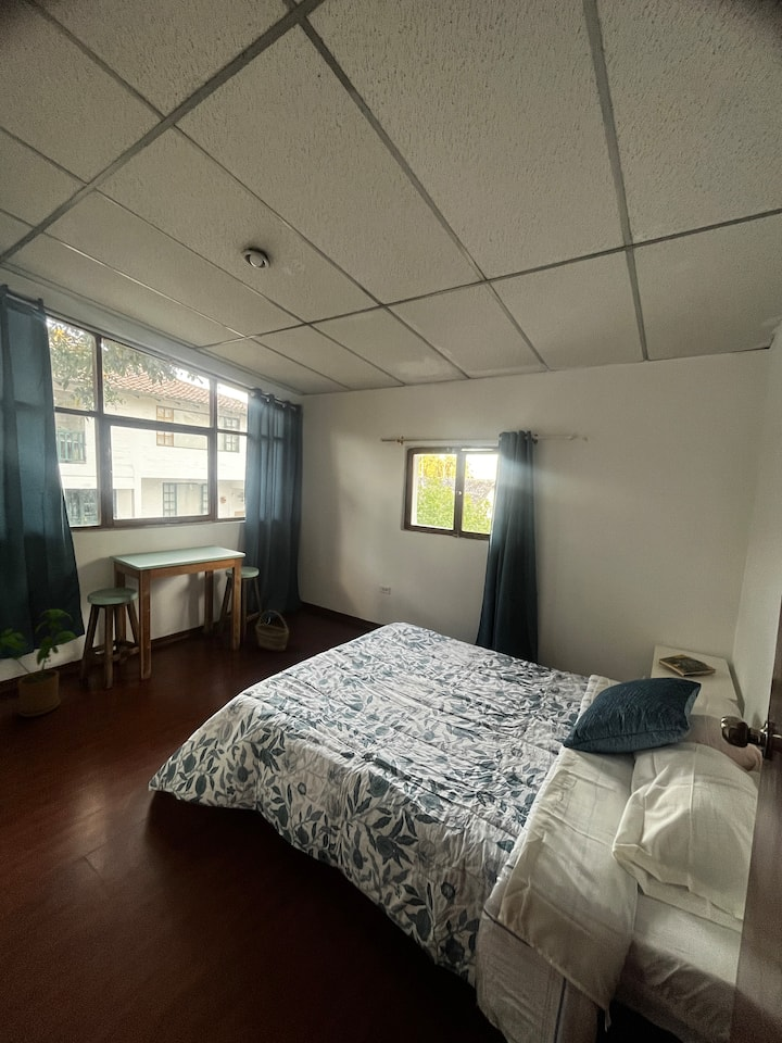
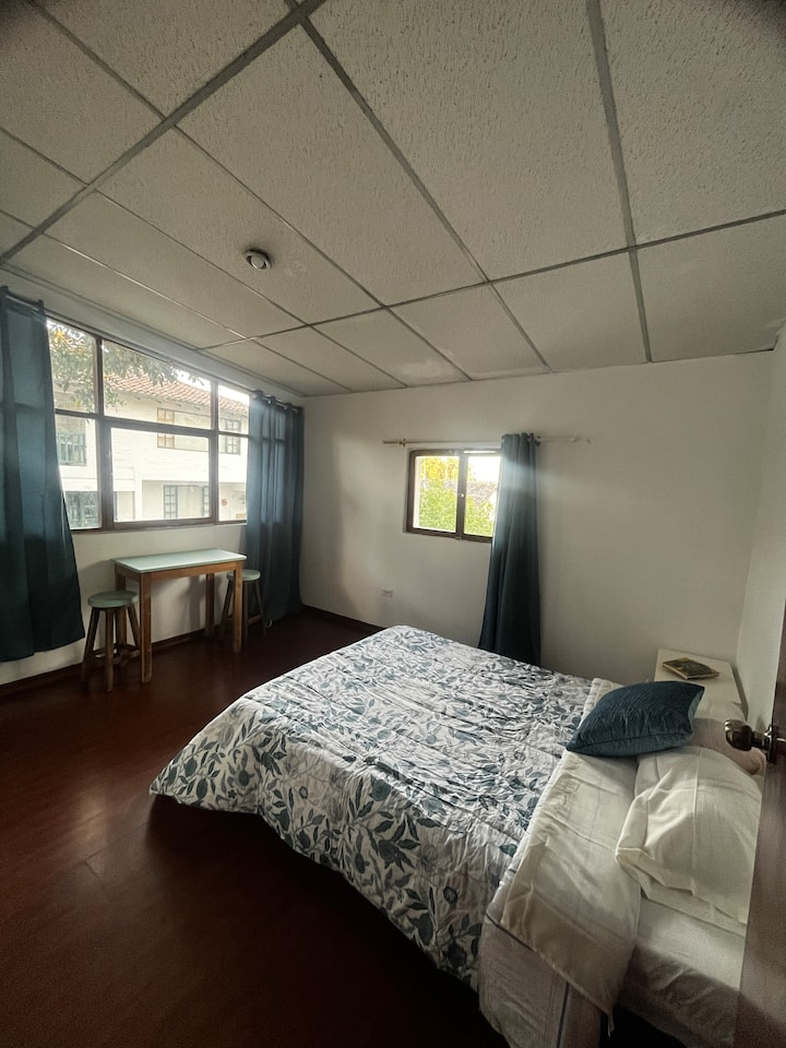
- basket (272, 629)
- house plant (43, 661)
